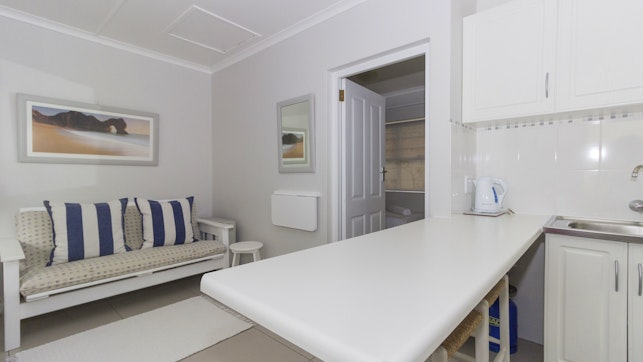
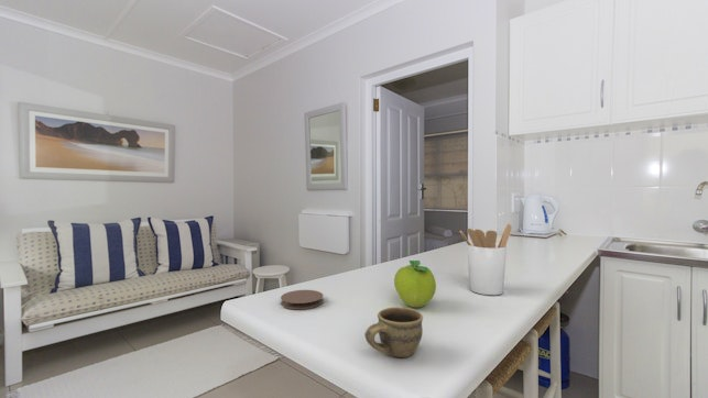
+ fruit (414, 284)
+ cup (392, 334)
+ utensil holder (484, 257)
+ coaster (302, 298)
